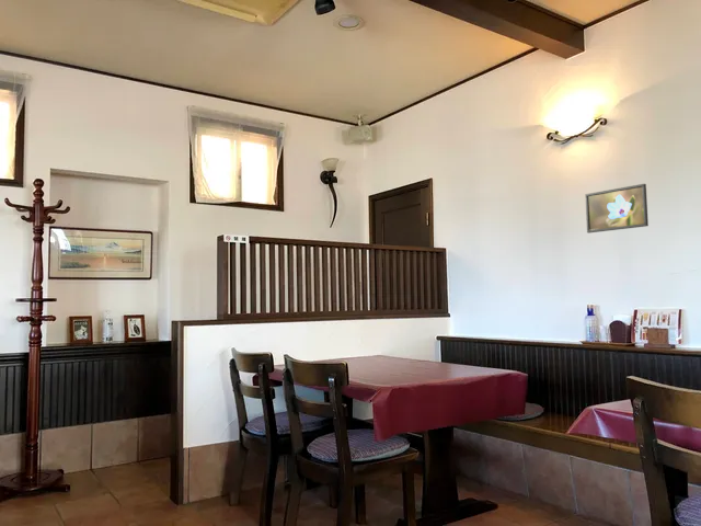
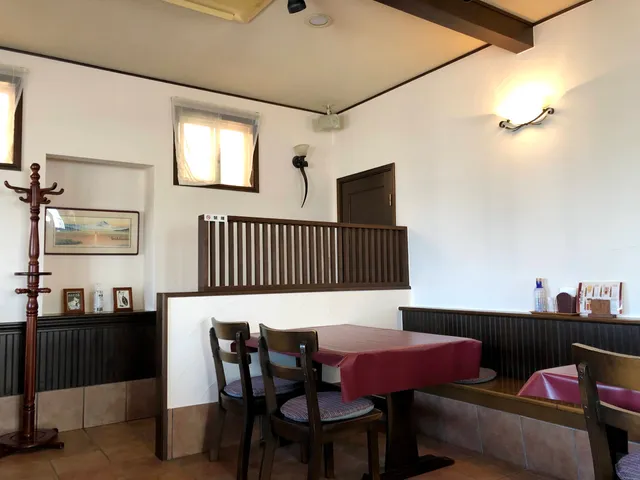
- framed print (614, 209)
